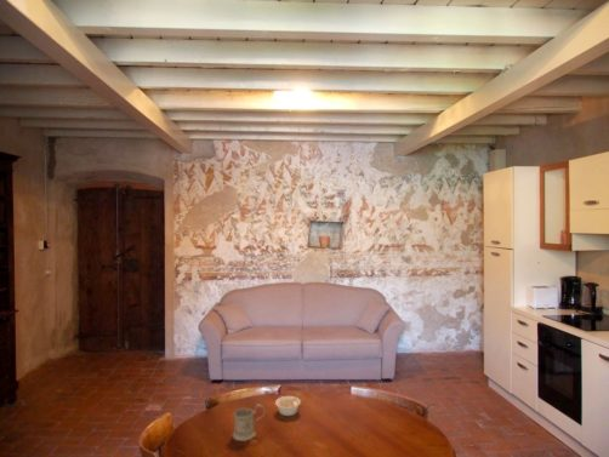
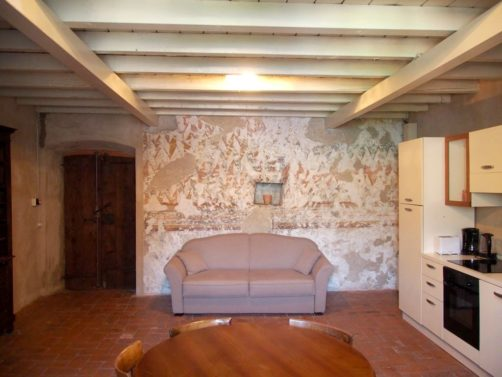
- mug (249, 419)
- legume (288, 405)
